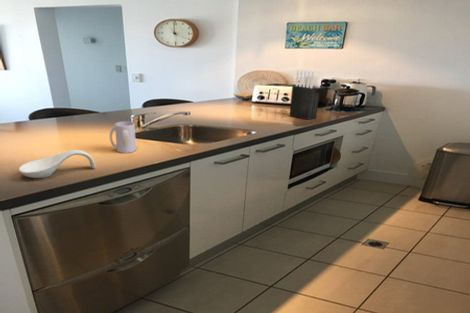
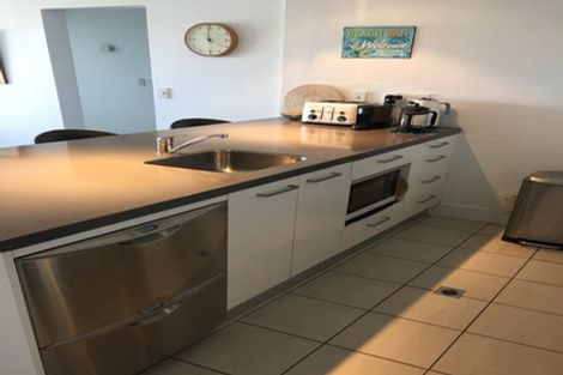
- knife block (306, 94)
- spoon rest (58, 162)
- mug (122, 137)
